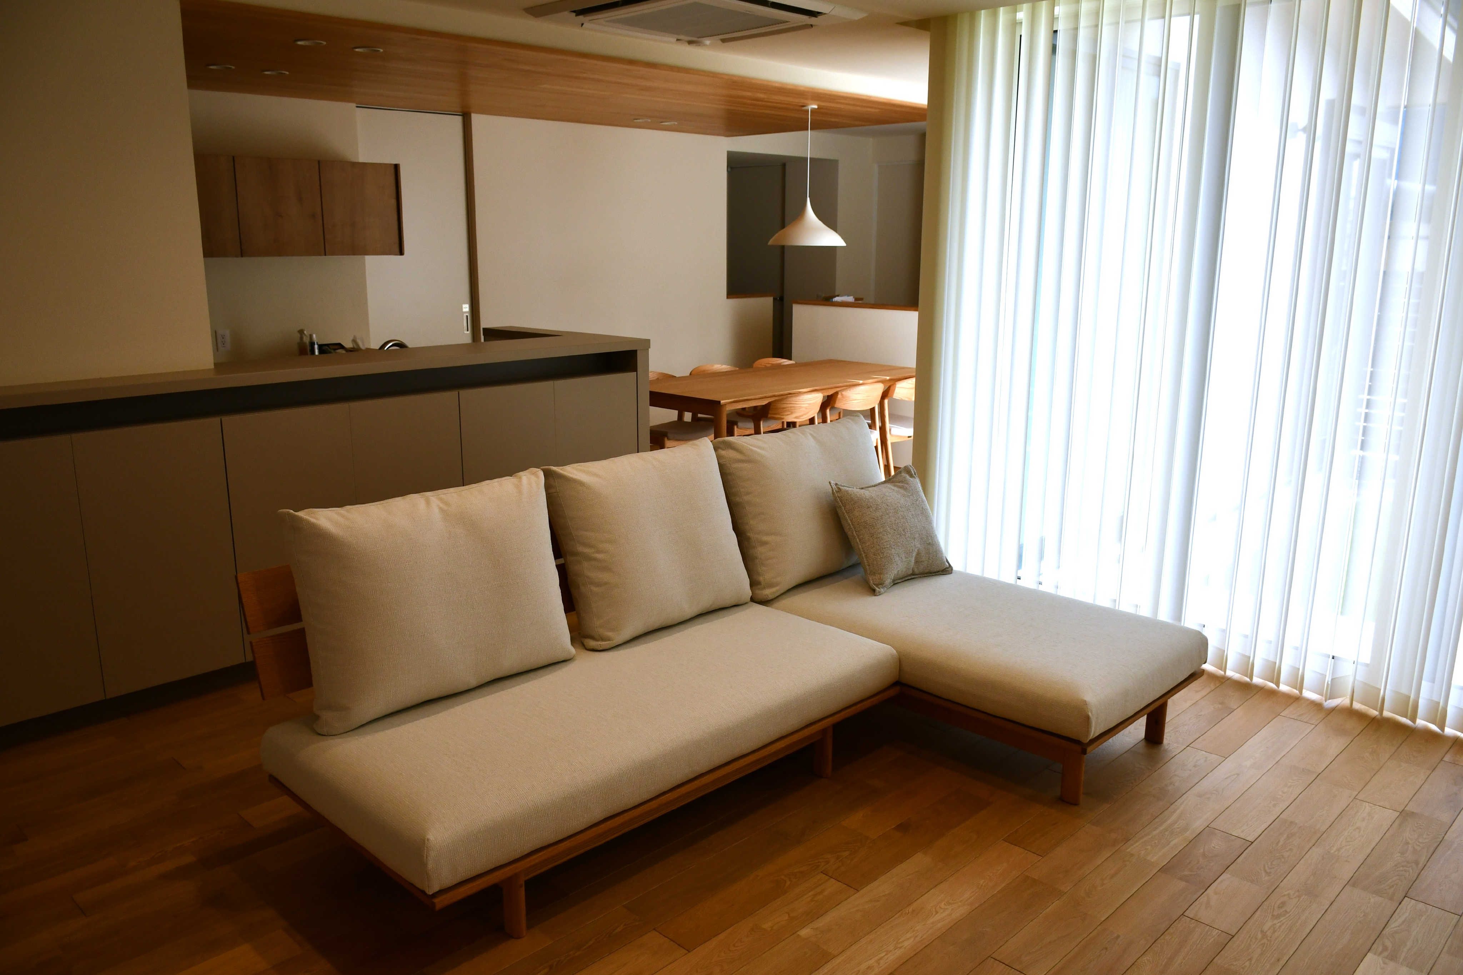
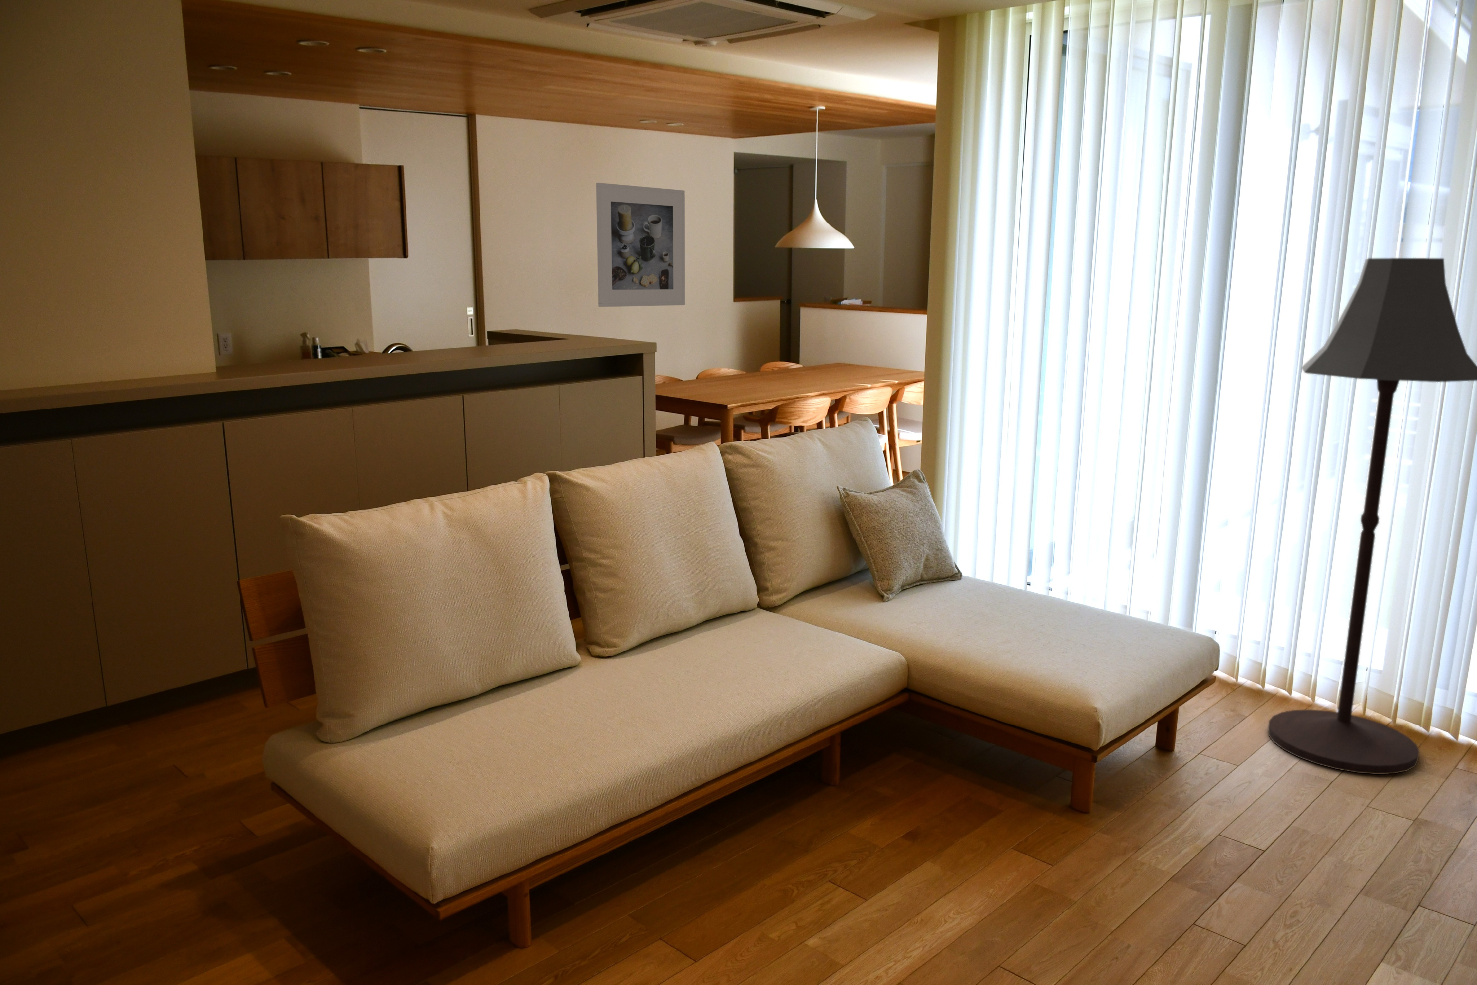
+ floor lamp (1370, 512)
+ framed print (643, 246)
